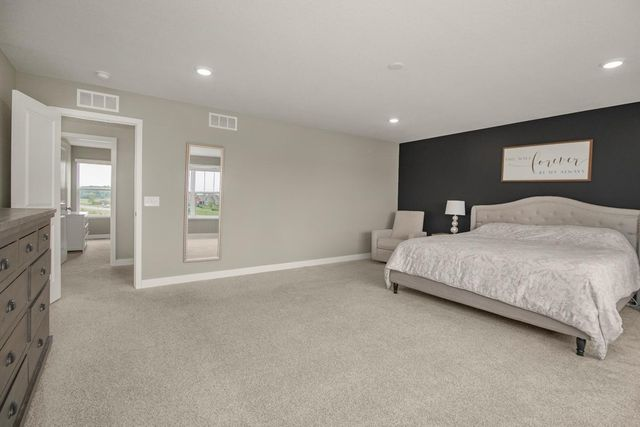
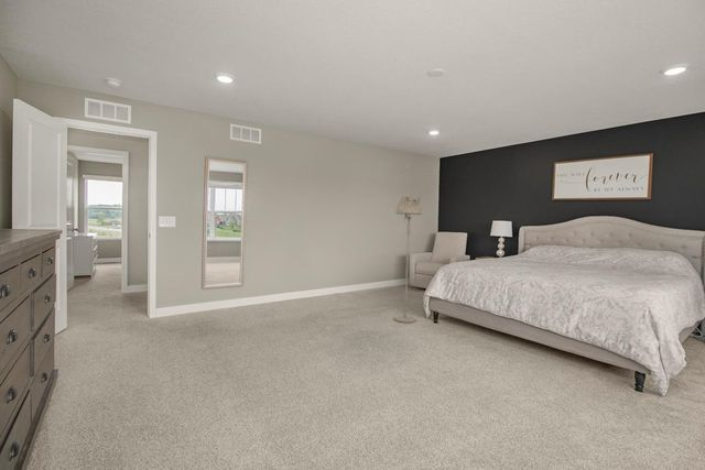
+ floor lamp (406, 258)
